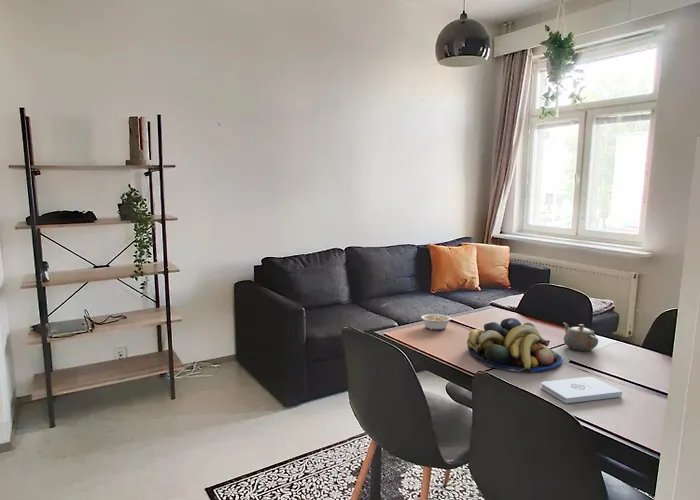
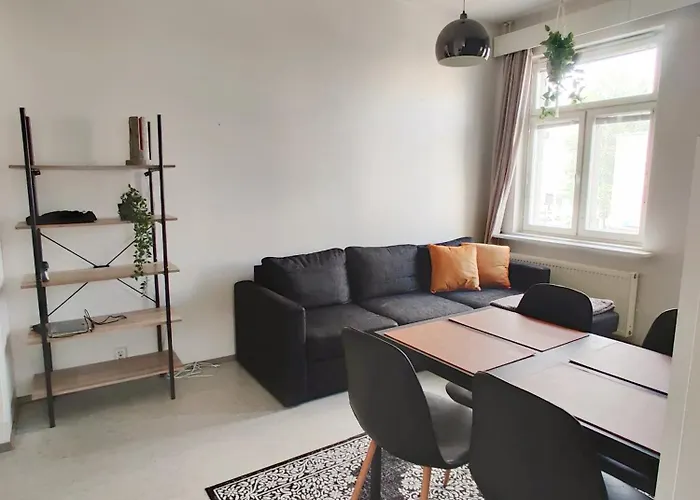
- legume (434, 321)
- fruit bowl (515, 339)
- notepad (579, 389)
- teapot (579, 335)
